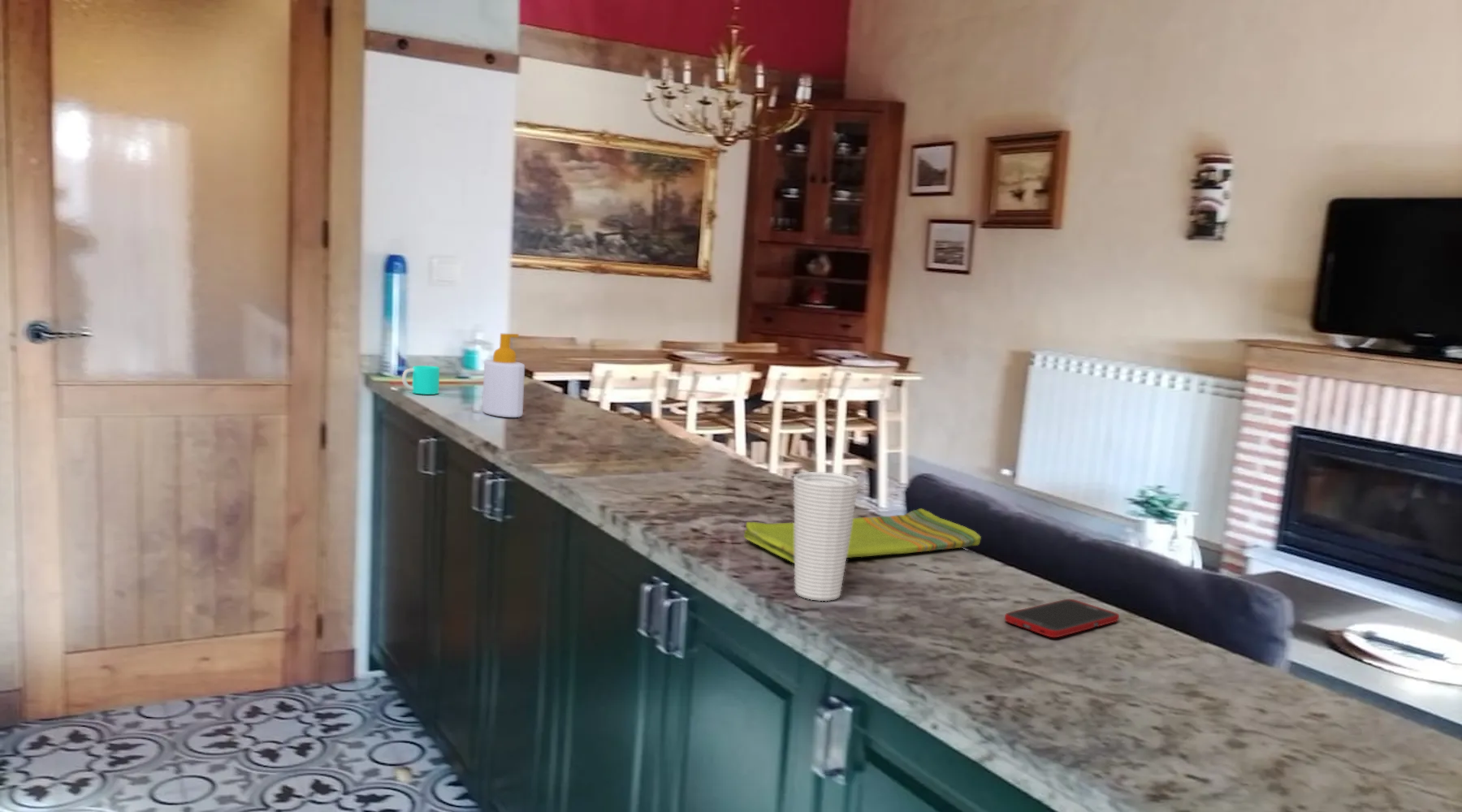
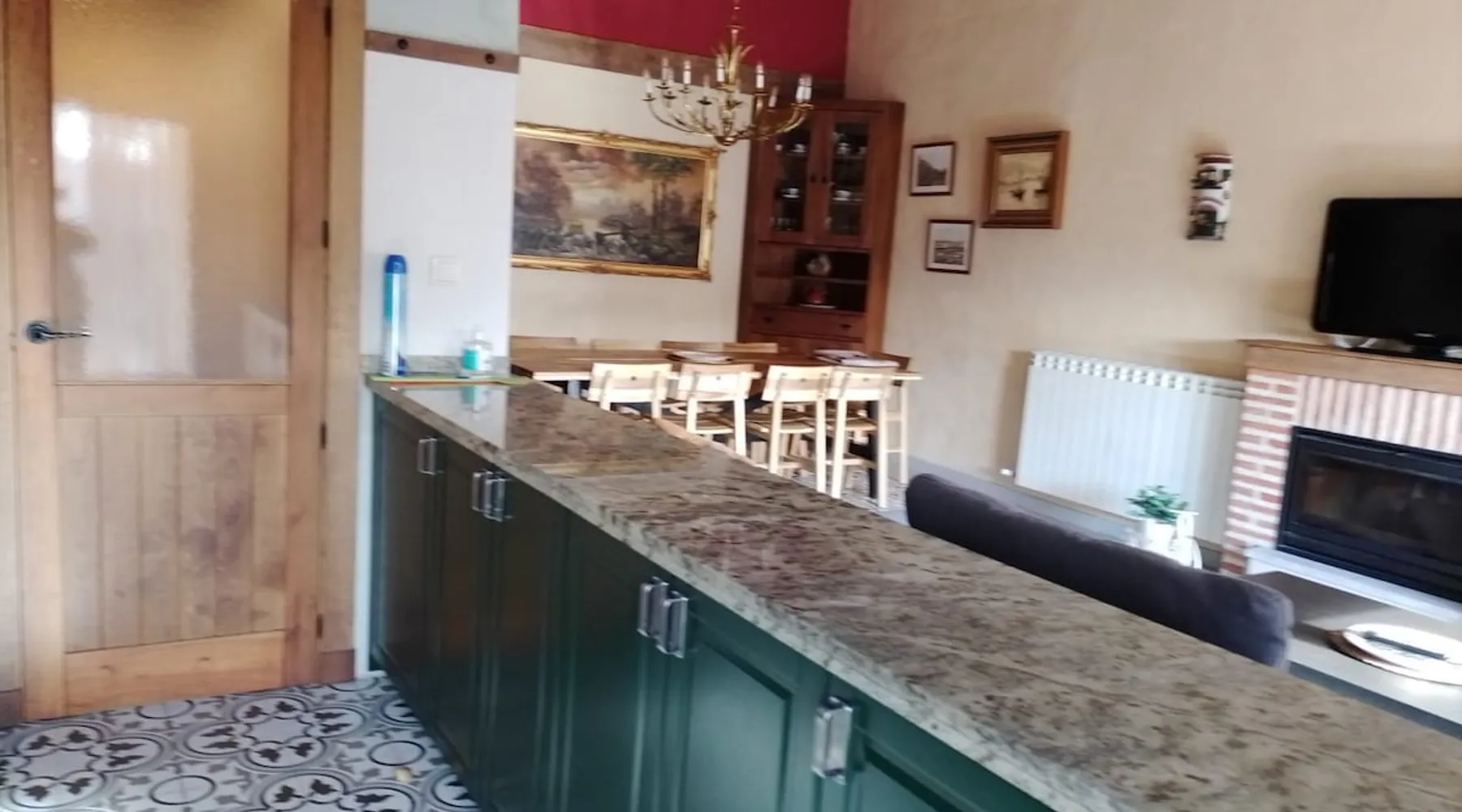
- dish towel (864, 533)
- cup (822, 536)
- cell phone (1062, 617)
- cup (421, 379)
- soap bottle (504, 374)
